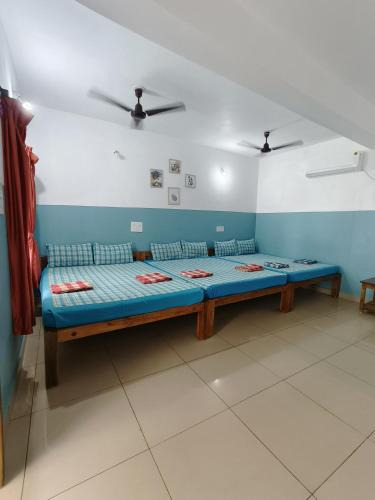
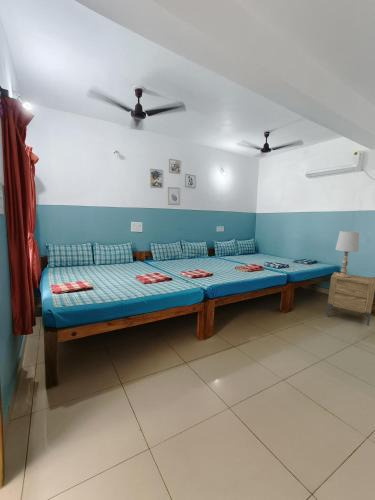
+ table lamp (346, 253)
+ nightstand (350, 297)
